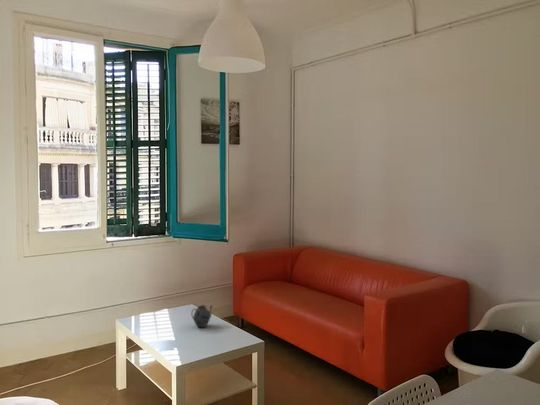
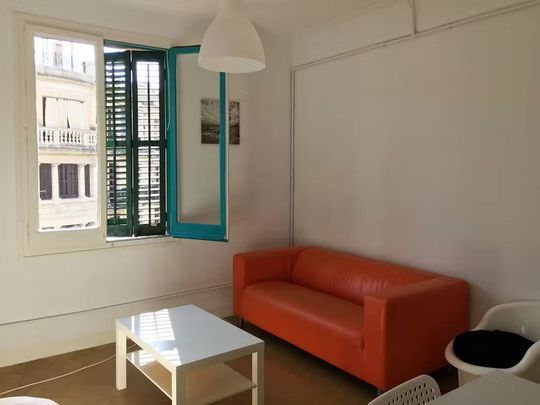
- teapot (202, 315)
